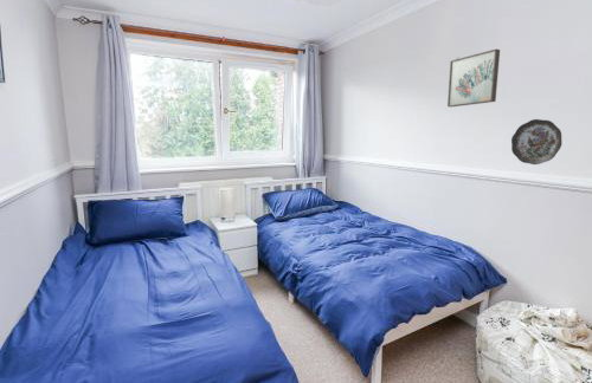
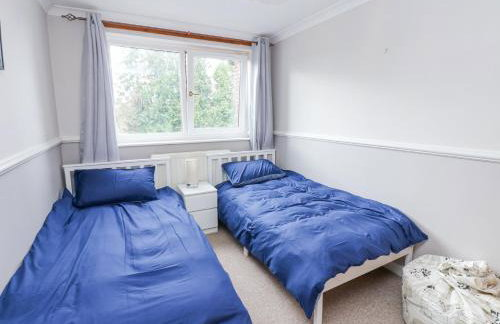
- wall art (471, 79)
- decorative plate (535, 142)
